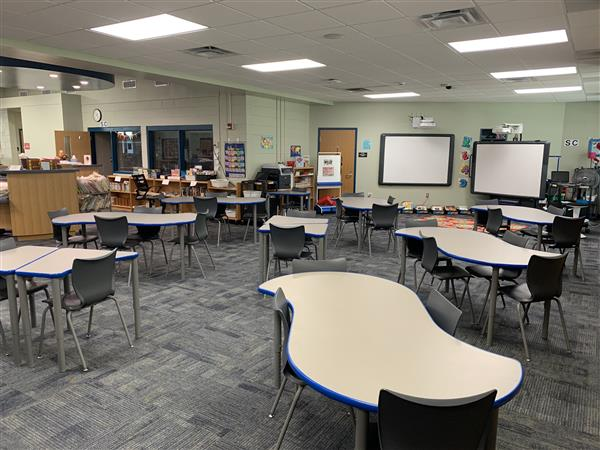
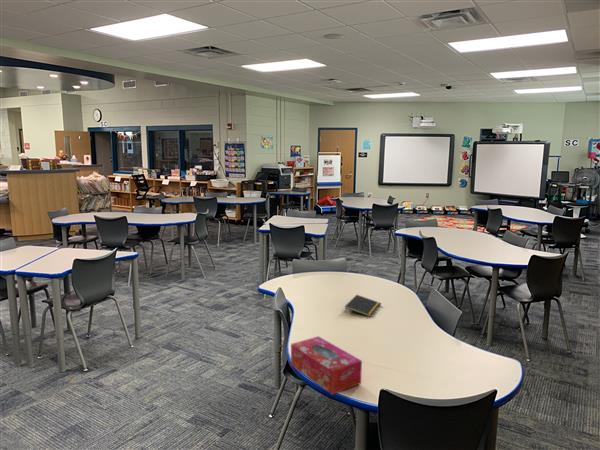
+ notepad (363, 305)
+ tissue box (324, 363)
